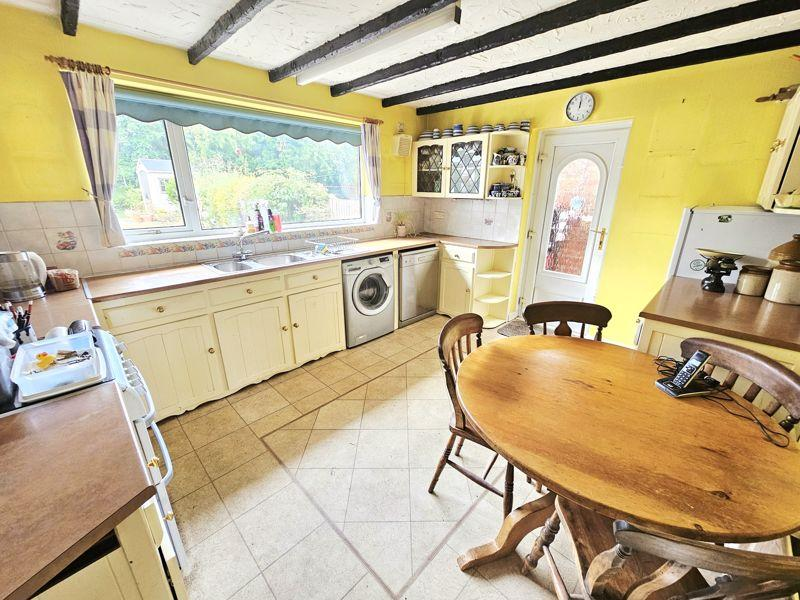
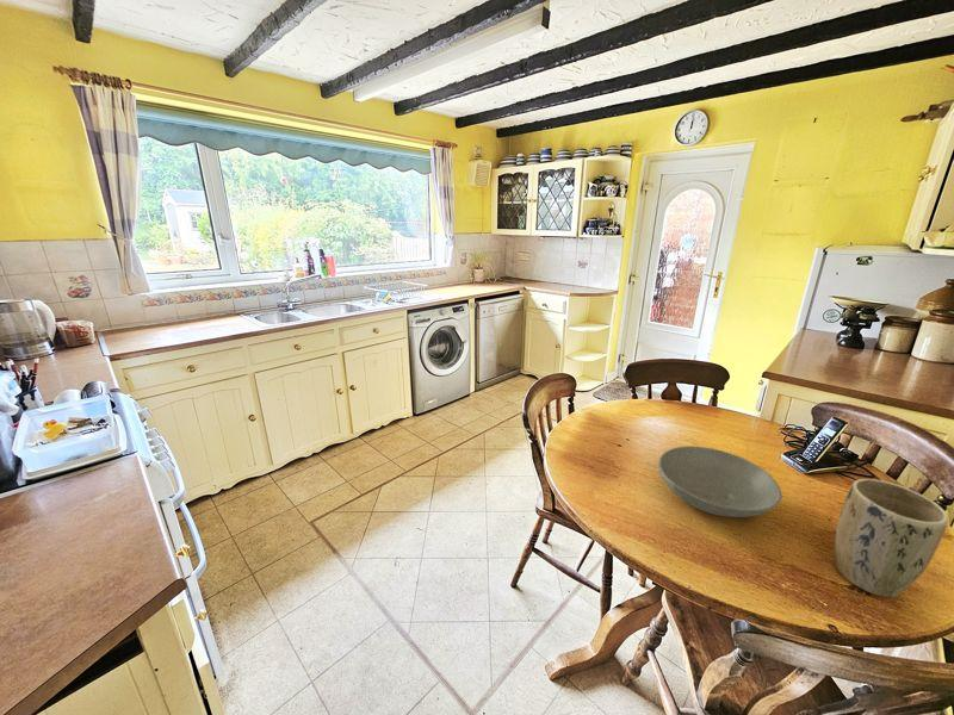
+ plant pot (881, 539)
+ bowl (713, 486)
